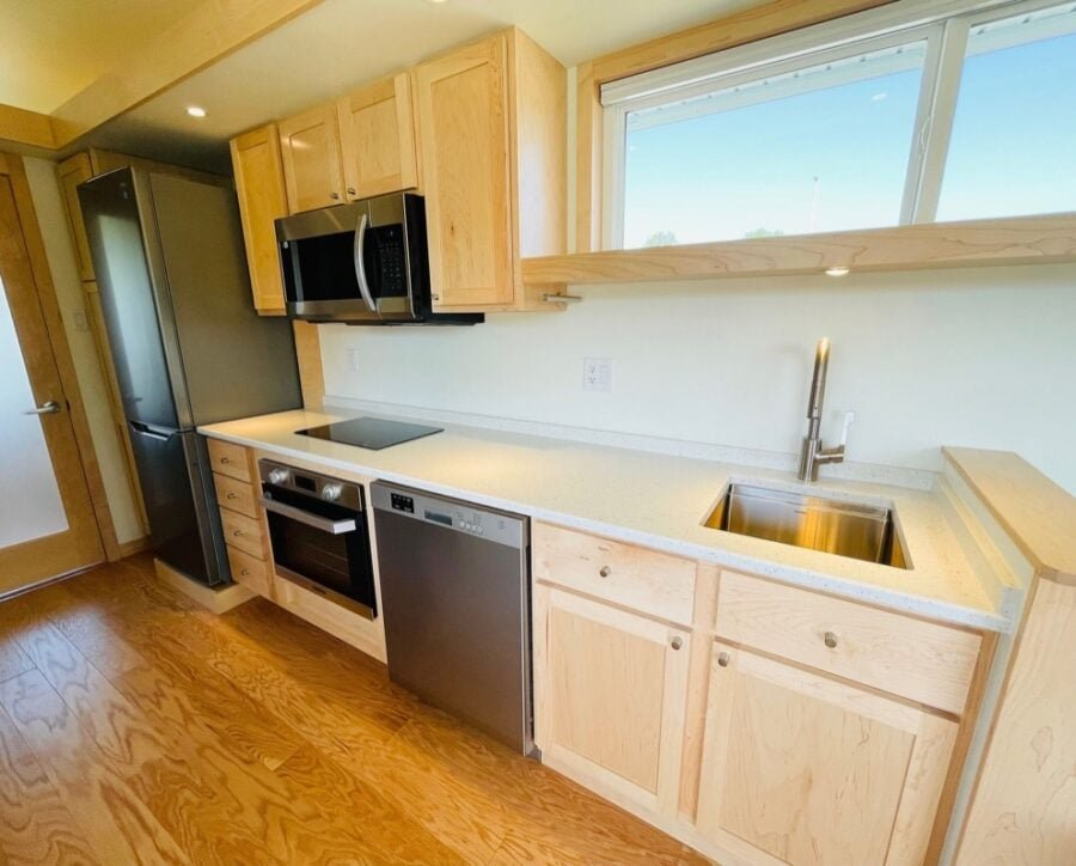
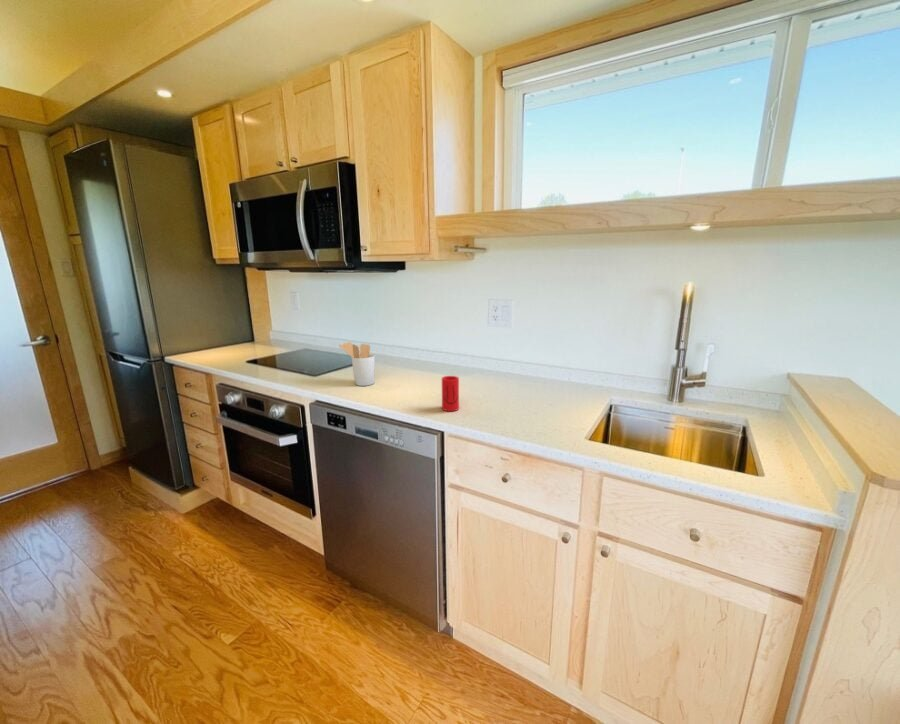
+ cup (450, 393)
+ utensil holder (358, 362)
